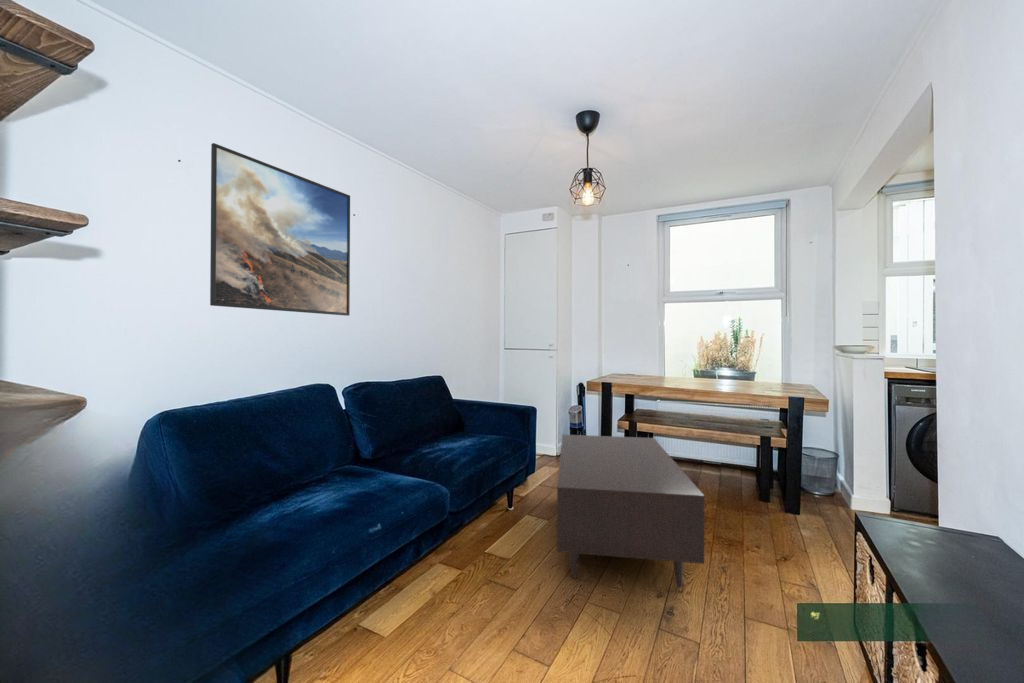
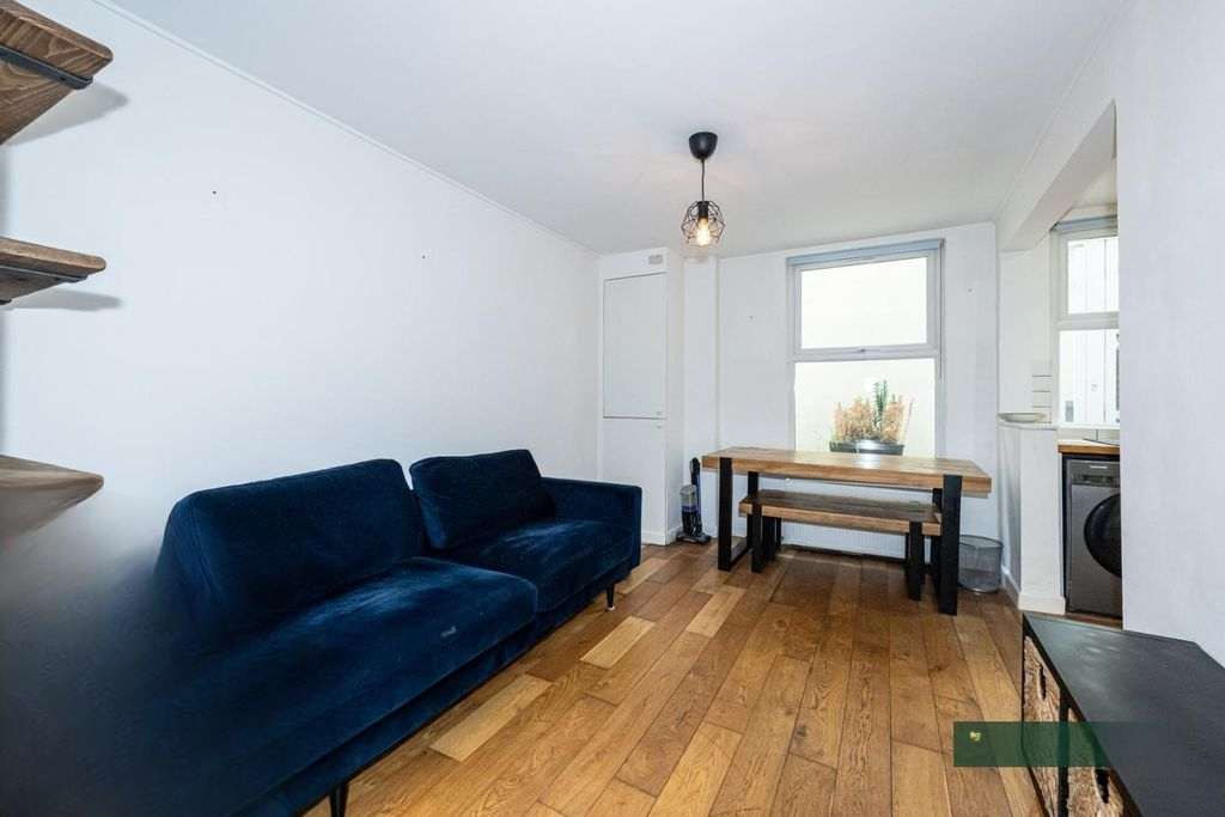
- coffee table (615, 496)
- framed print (290, 242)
